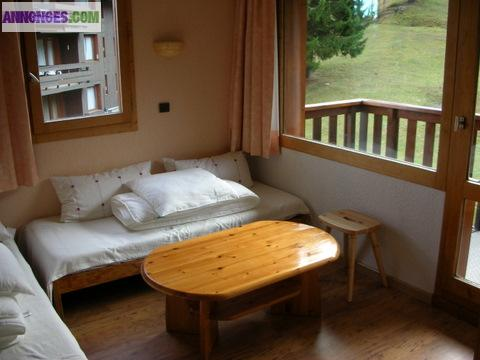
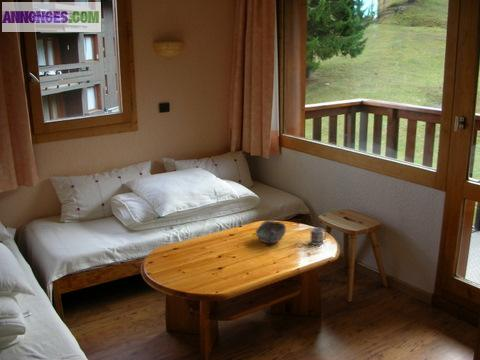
+ bowl (270, 233)
+ cup (318, 235)
